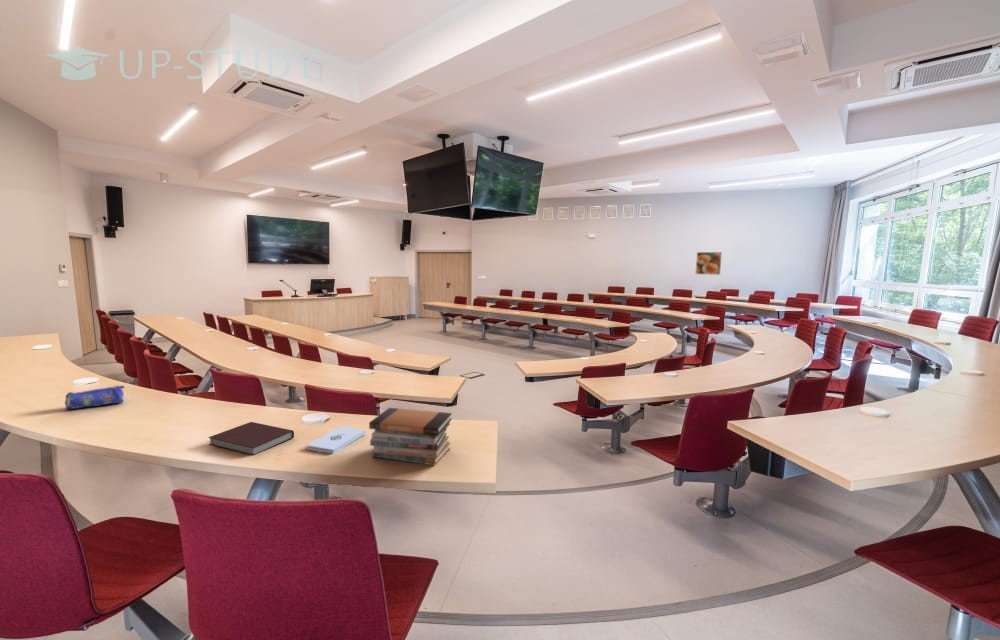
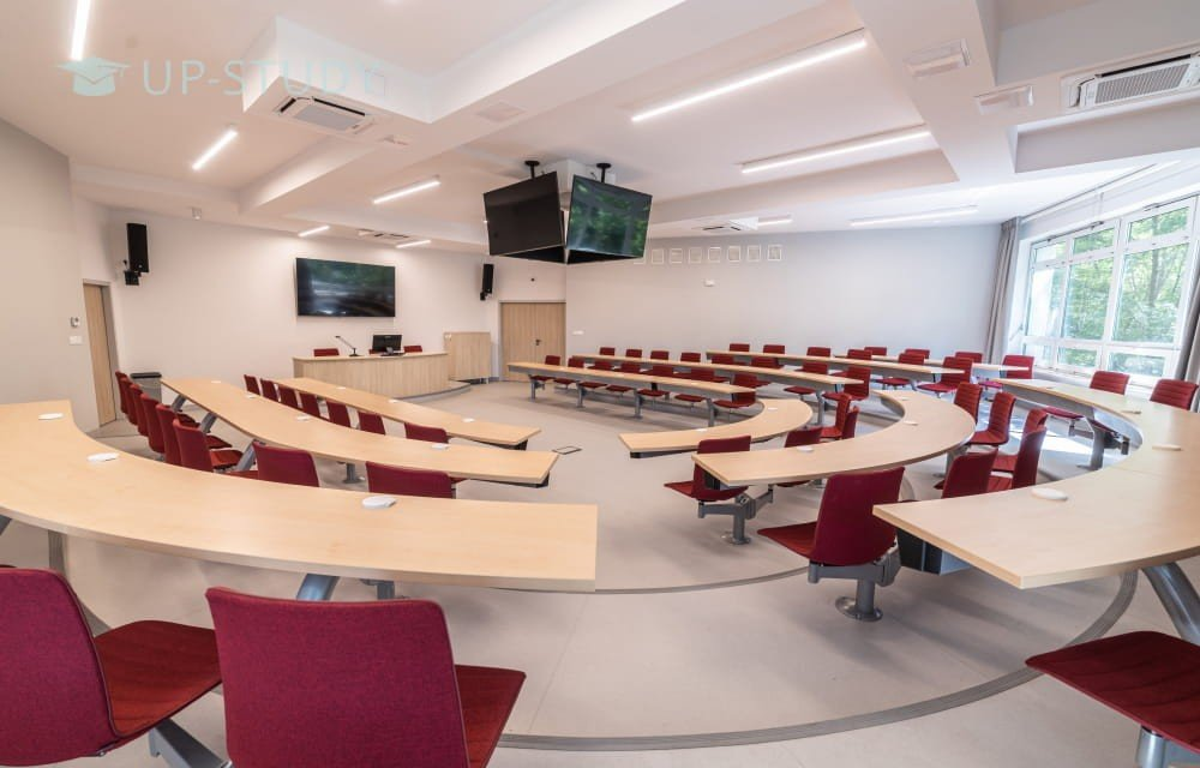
- book stack (411, 434)
- notebook (252, 437)
- pencil case (95, 396)
- notepad (337, 439)
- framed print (708, 263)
